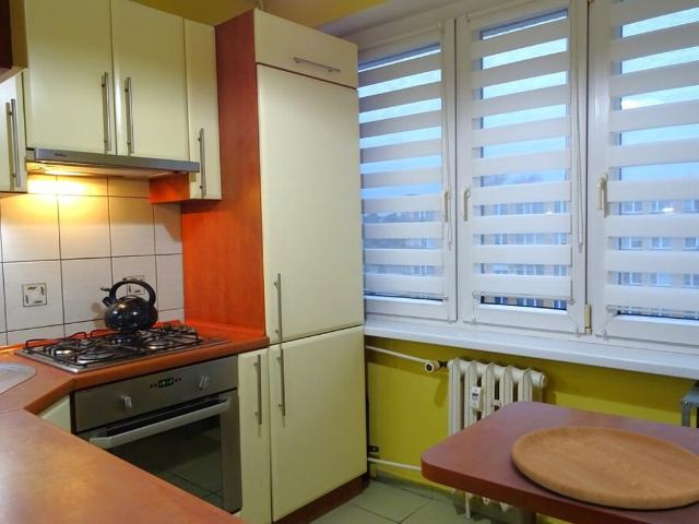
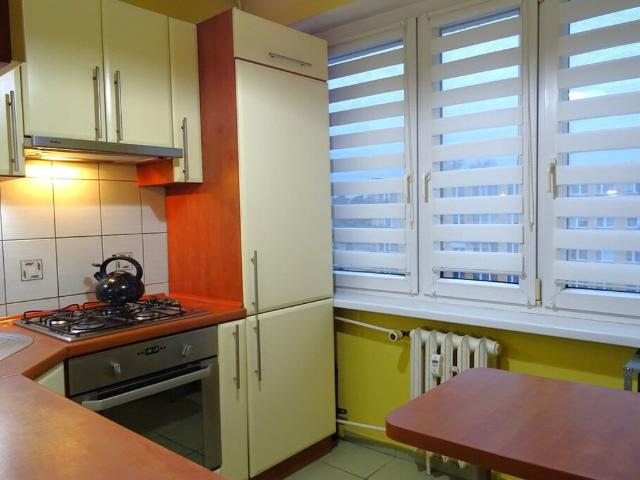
- cutting board (606, 462)
